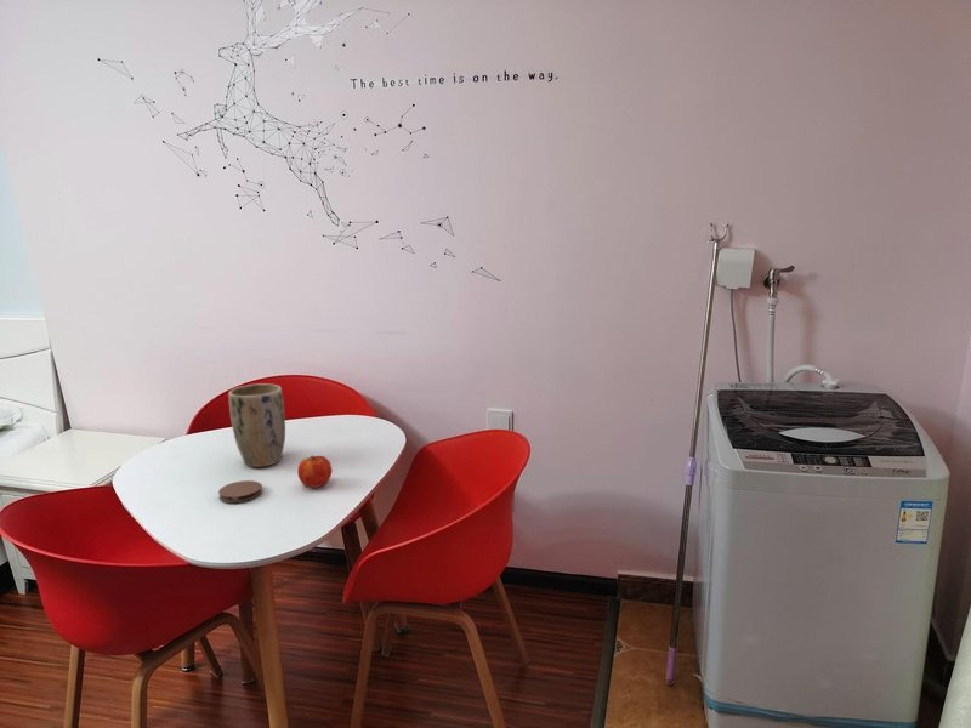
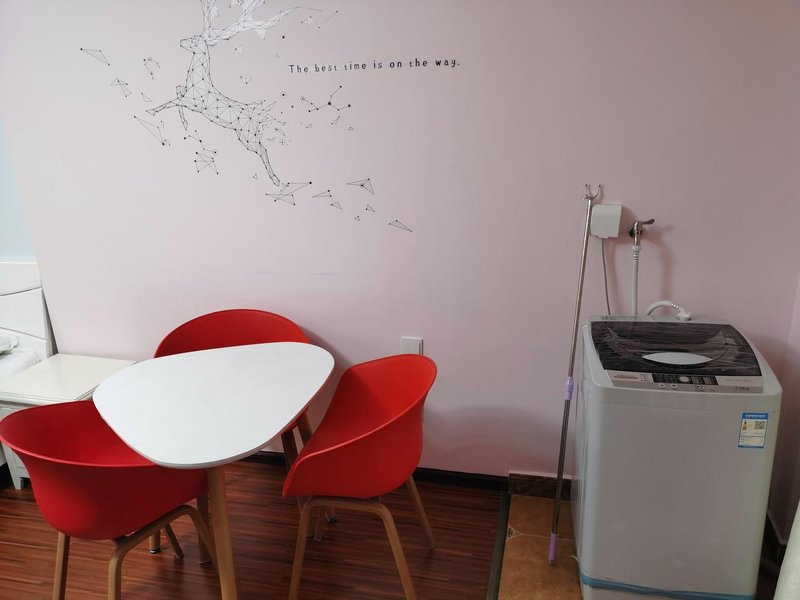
- plant pot (259, 425)
- fruit (314, 470)
- coaster (240, 490)
